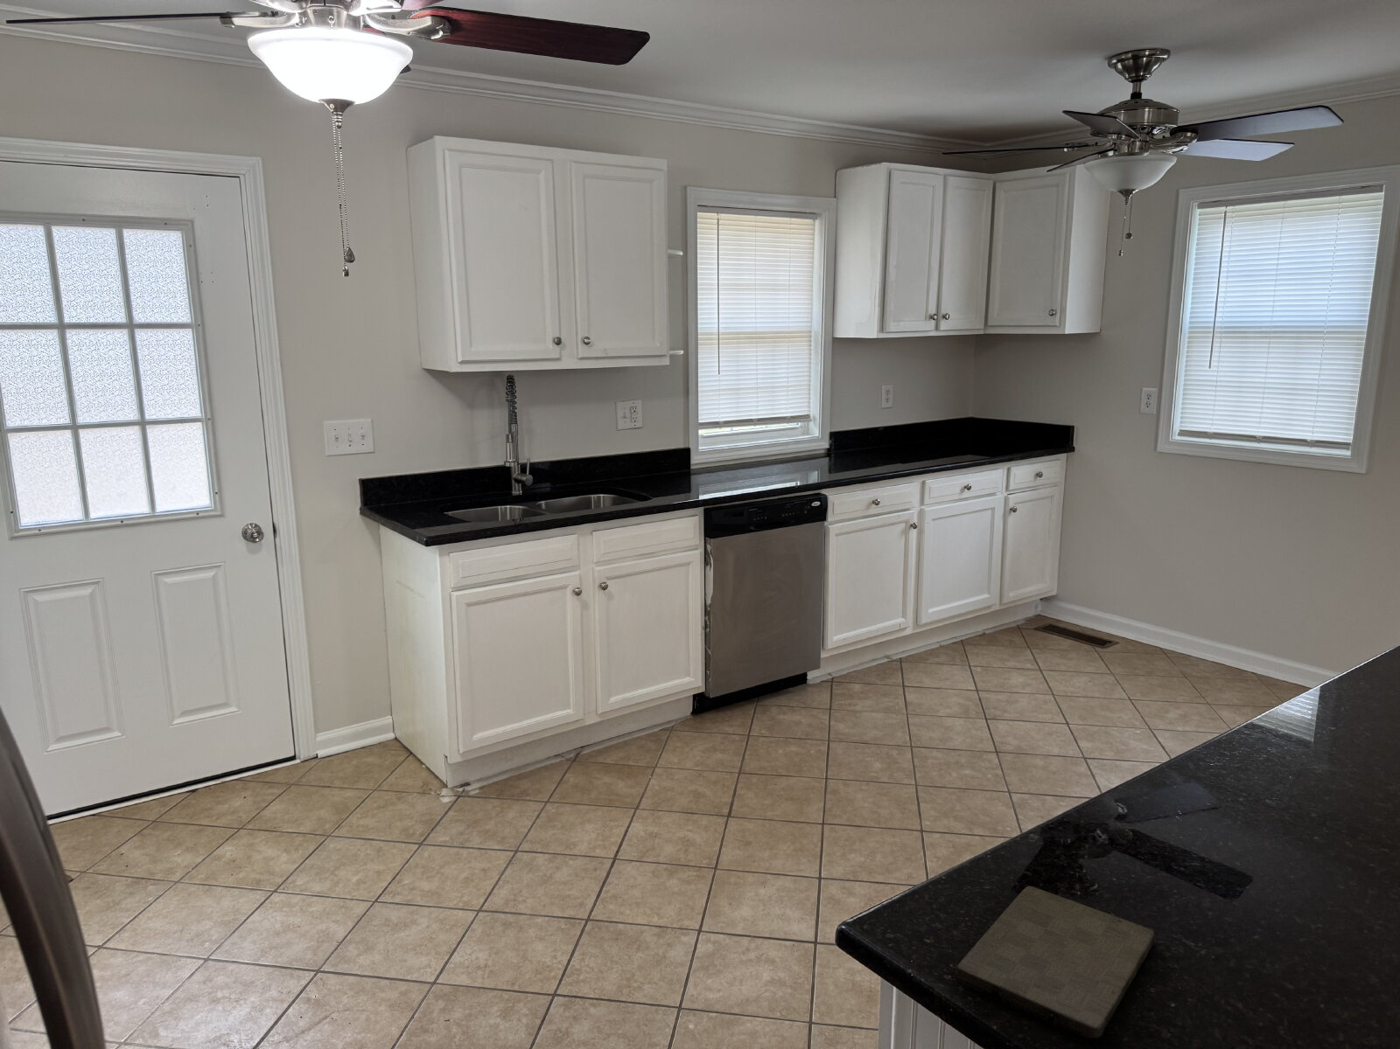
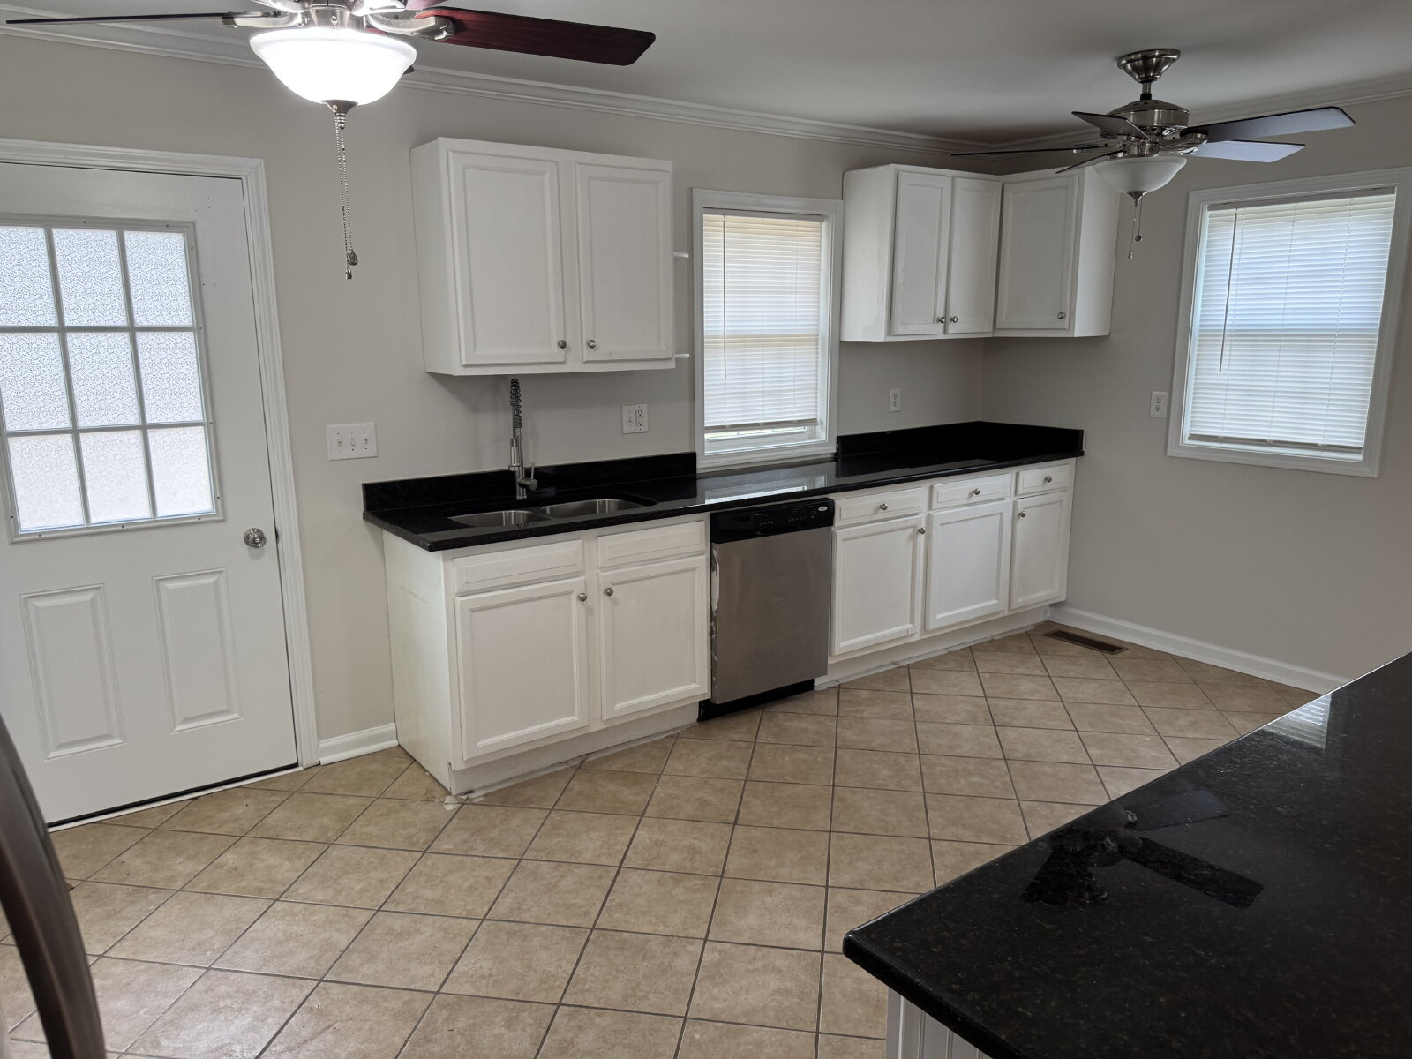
- cutting board (1058, 953)
